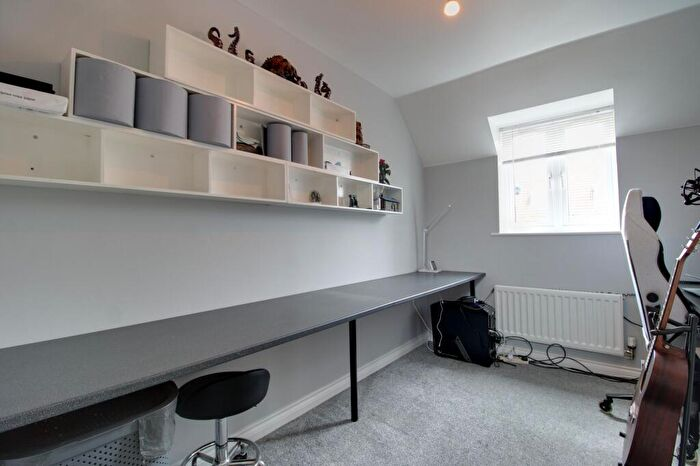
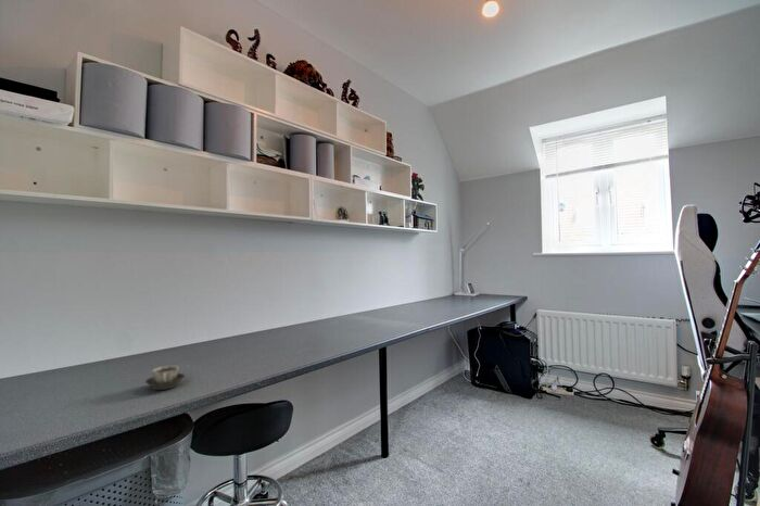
+ cup (165, 377)
